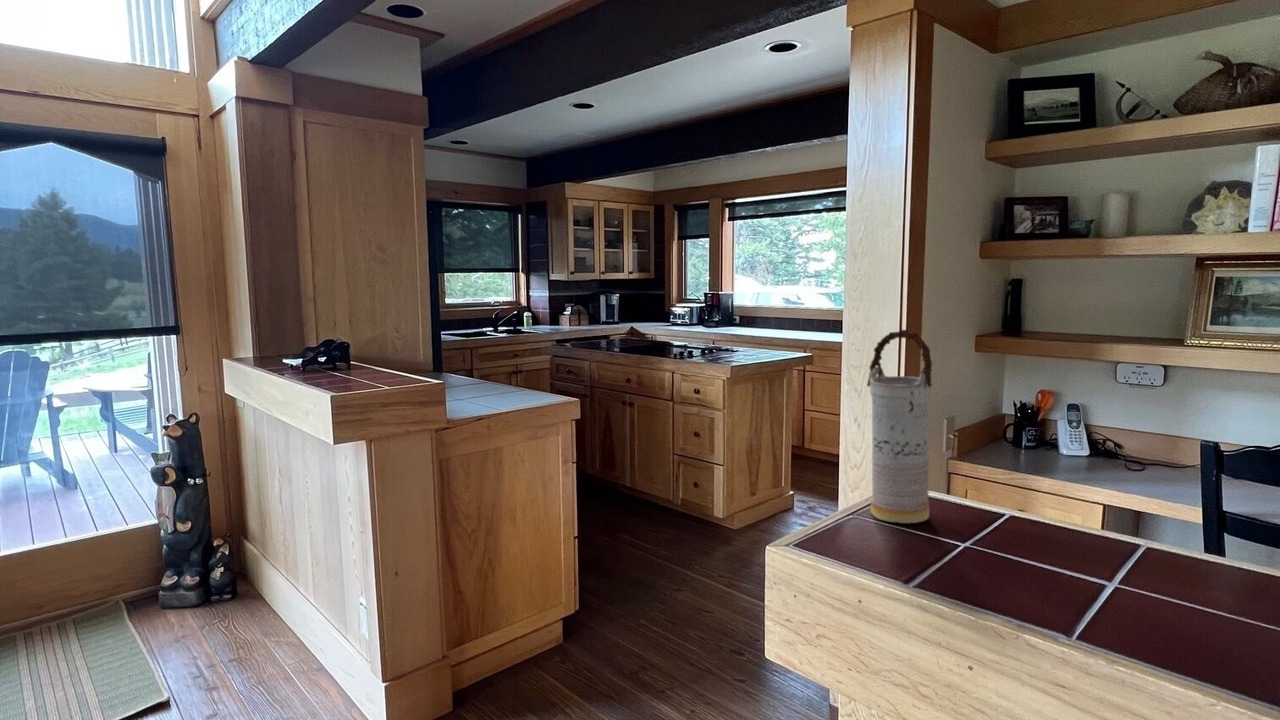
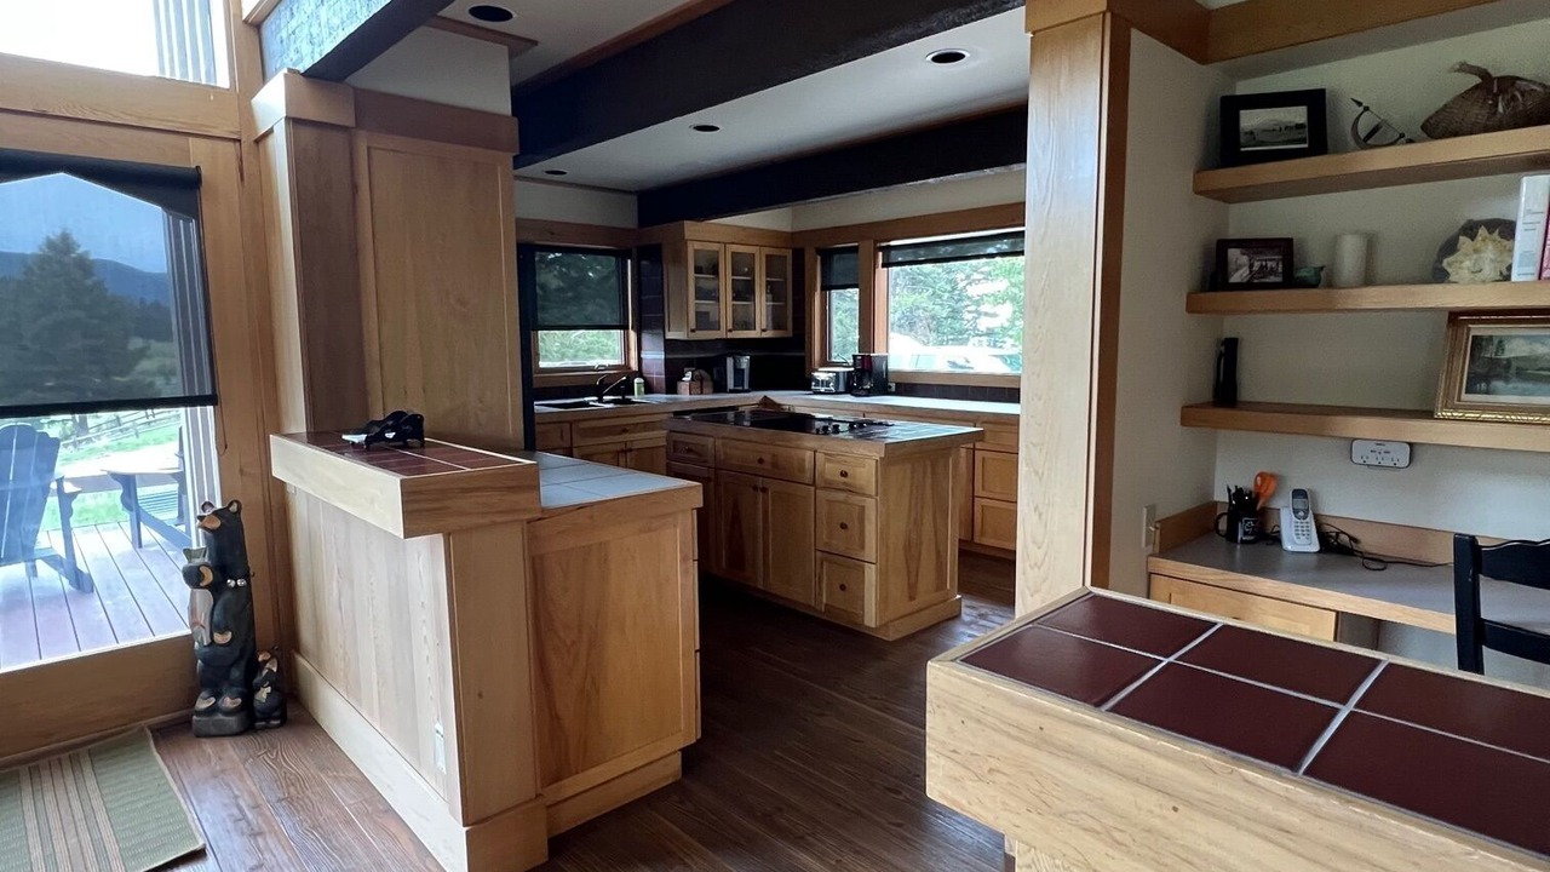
- vase (899, 423)
